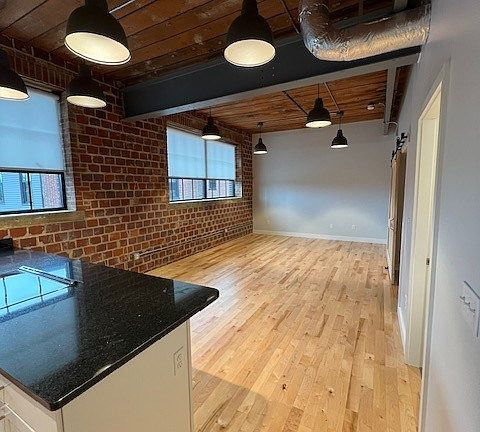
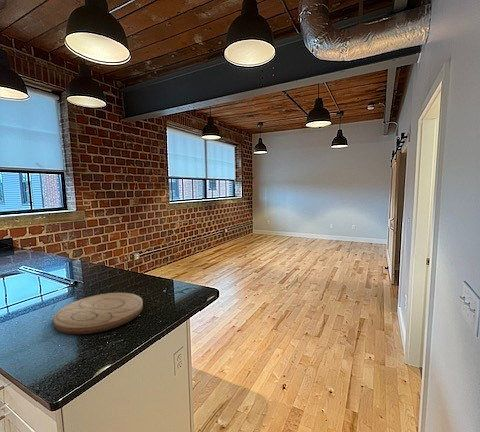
+ cutting board (101, 310)
